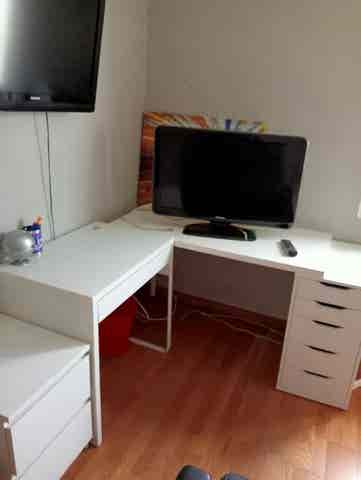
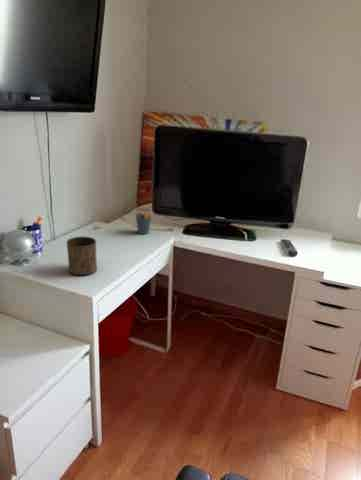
+ cup (81, 255)
+ pen holder (143, 220)
